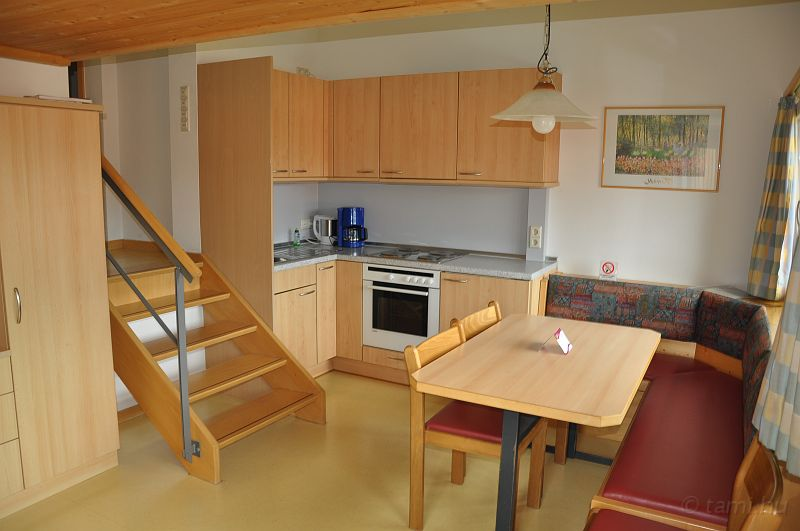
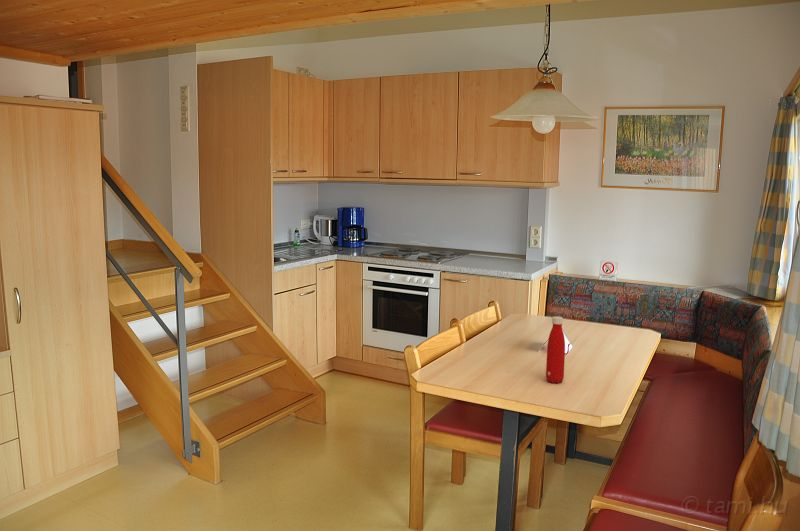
+ bottle (556, 349)
